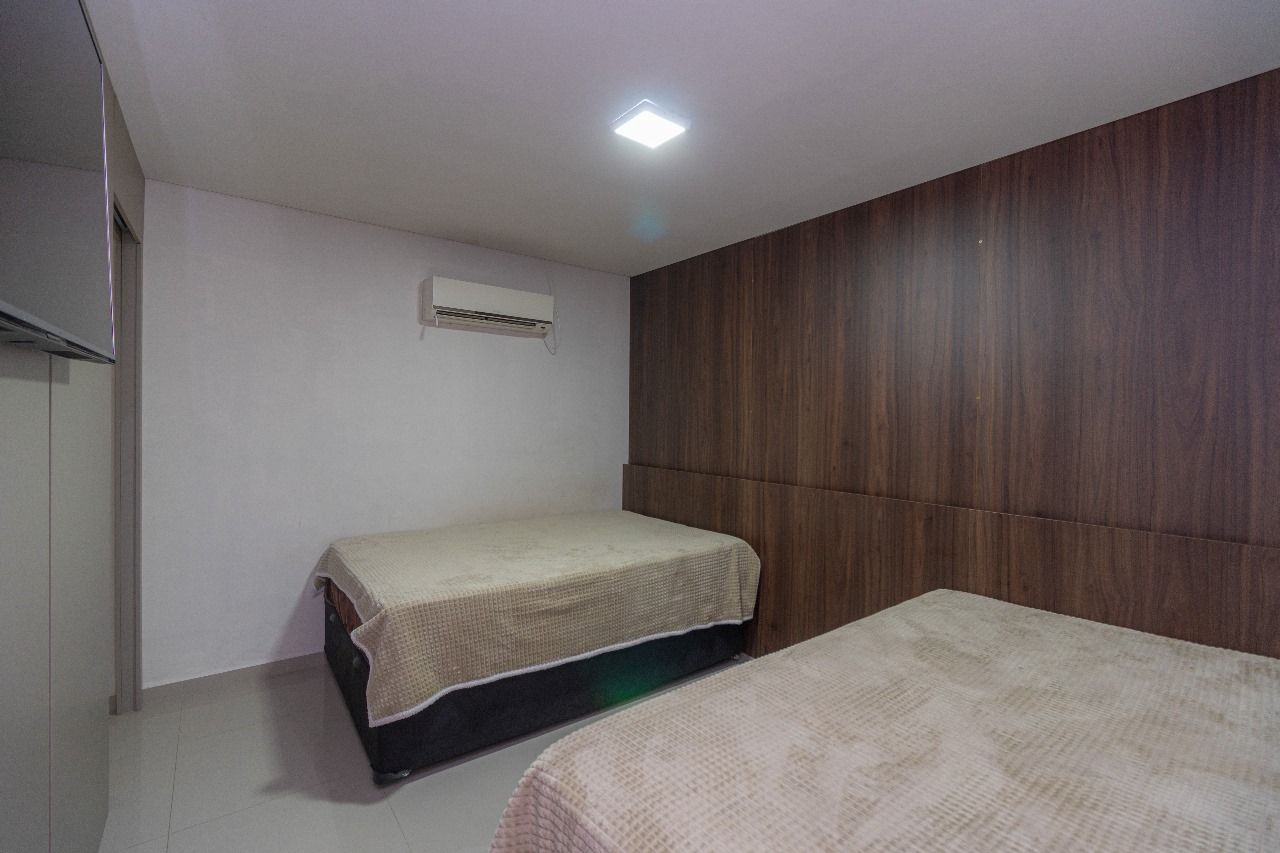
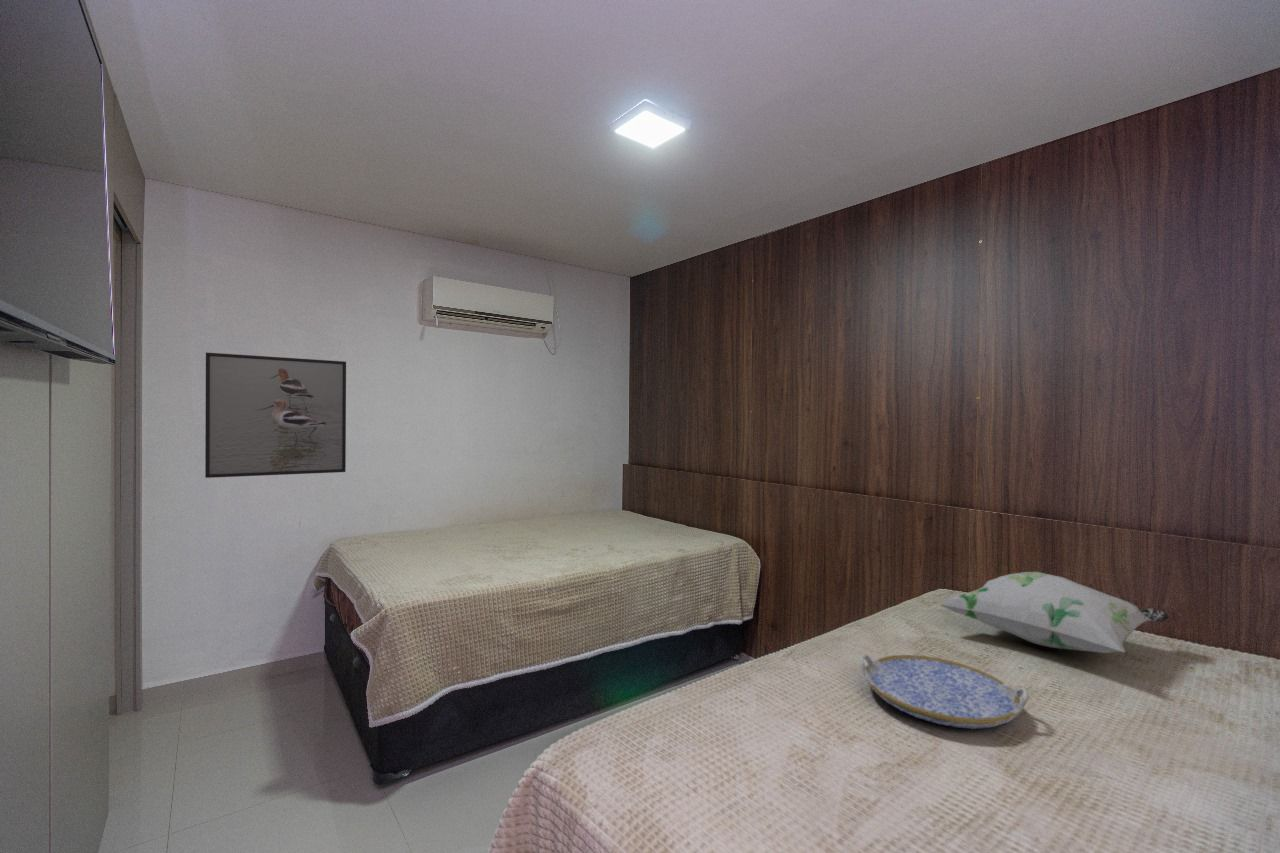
+ decorative pillow (1052, 610)
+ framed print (280, 416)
+ serving tray (938, 686)
